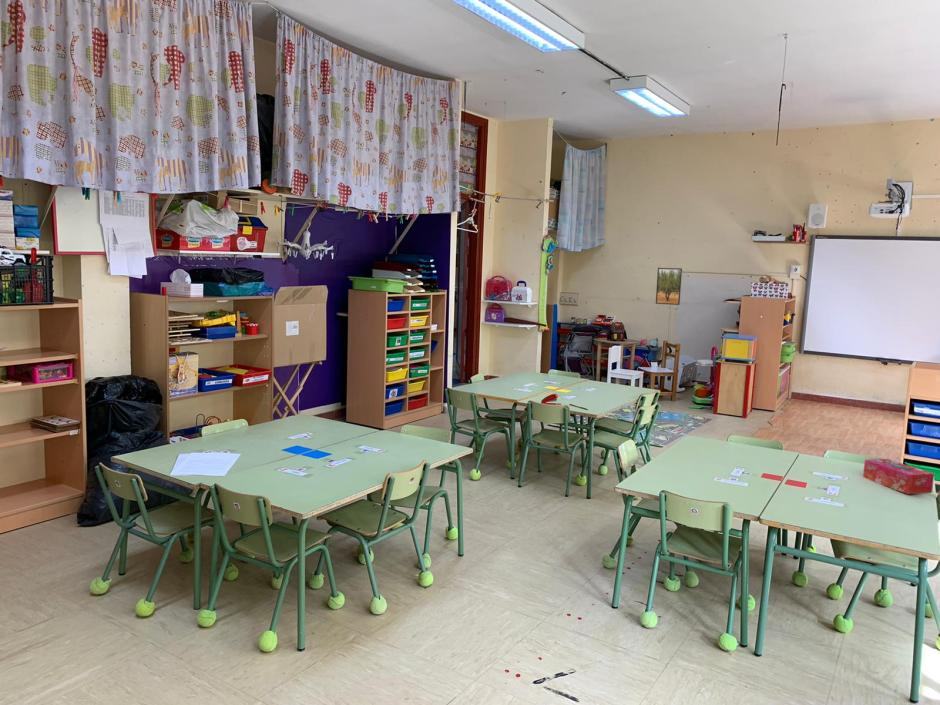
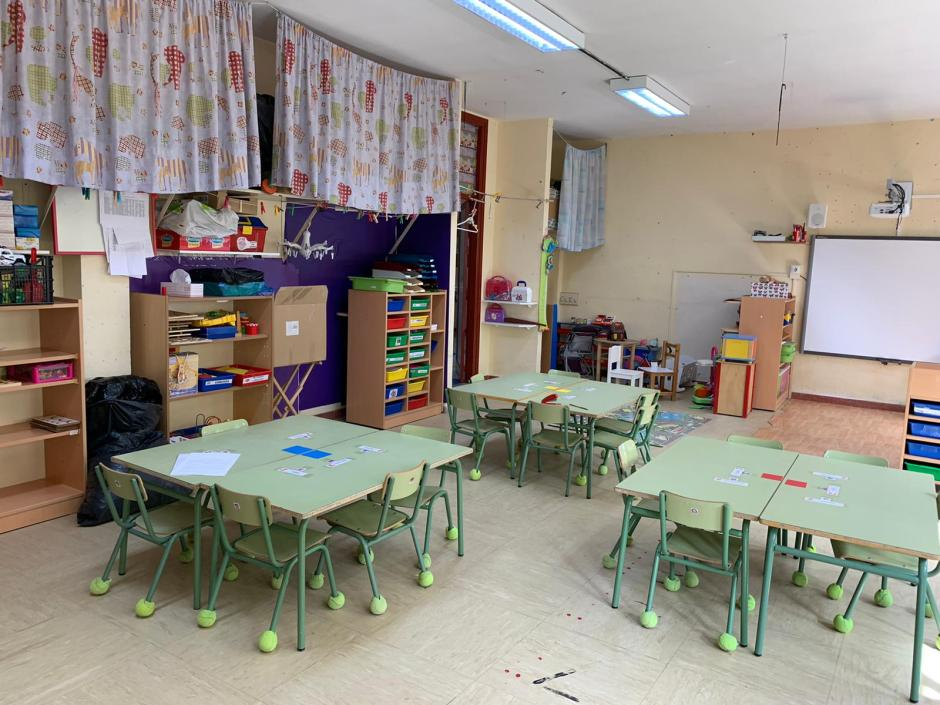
- tissue box (897, 475)
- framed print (668, 286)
